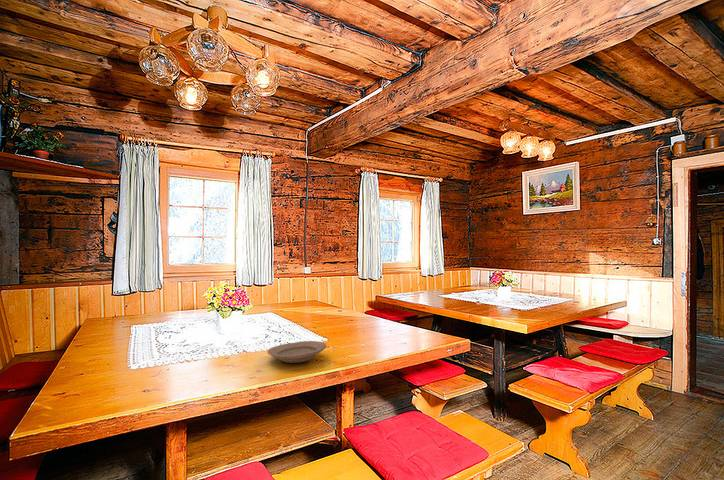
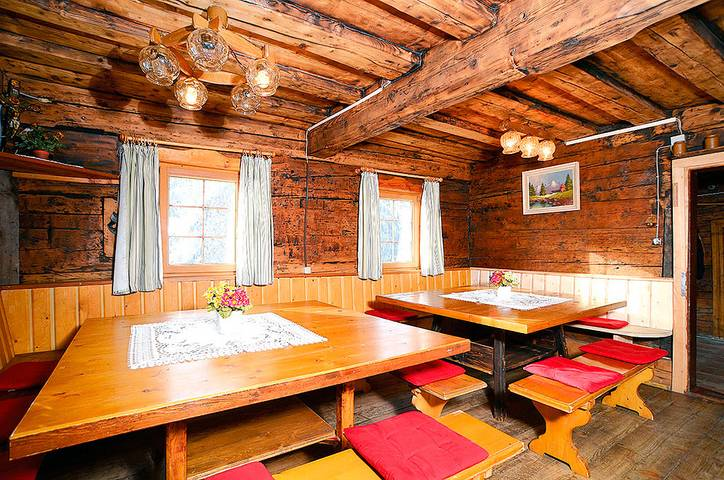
- plate (297, 353)
